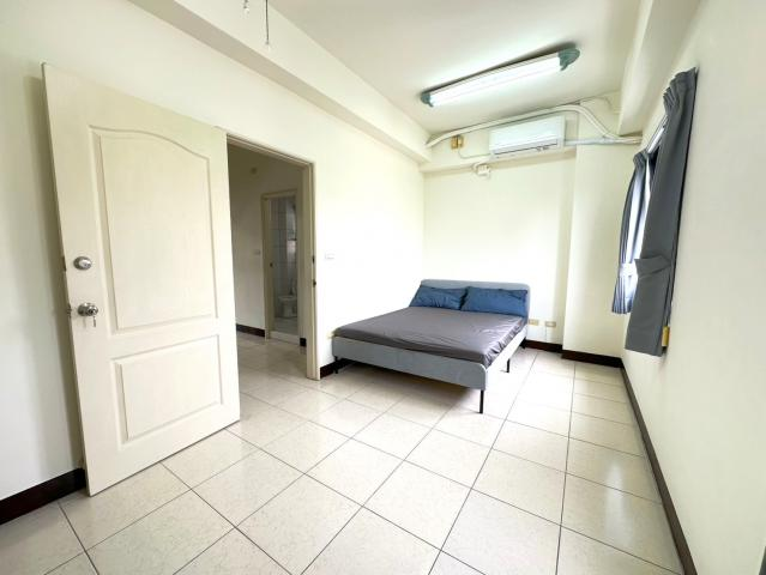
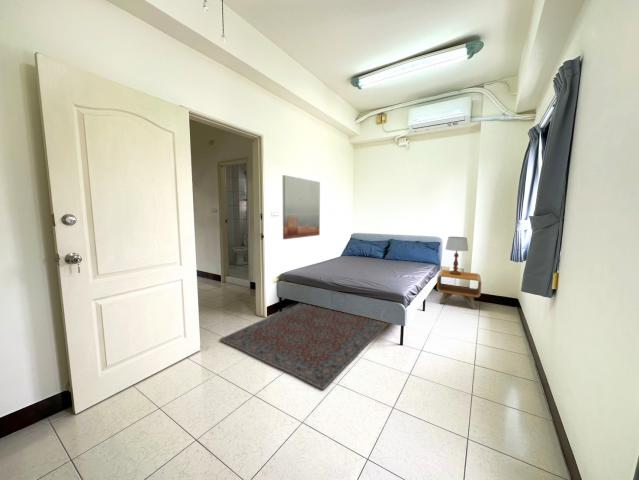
+ rug (323, 322)
+ table lamp (456, 255)
+ nightstand (458, 288)
+ wall art (302, 208)
